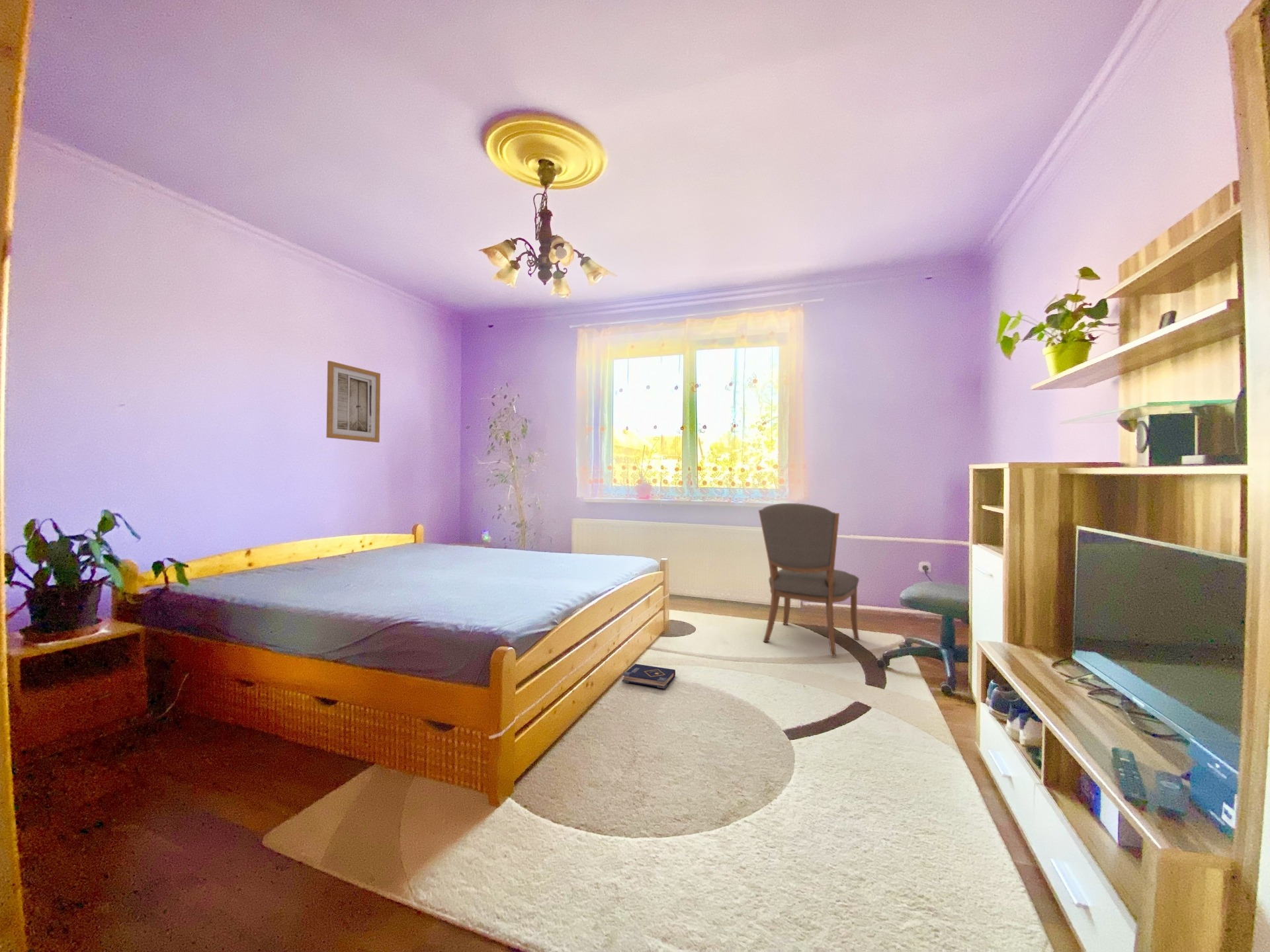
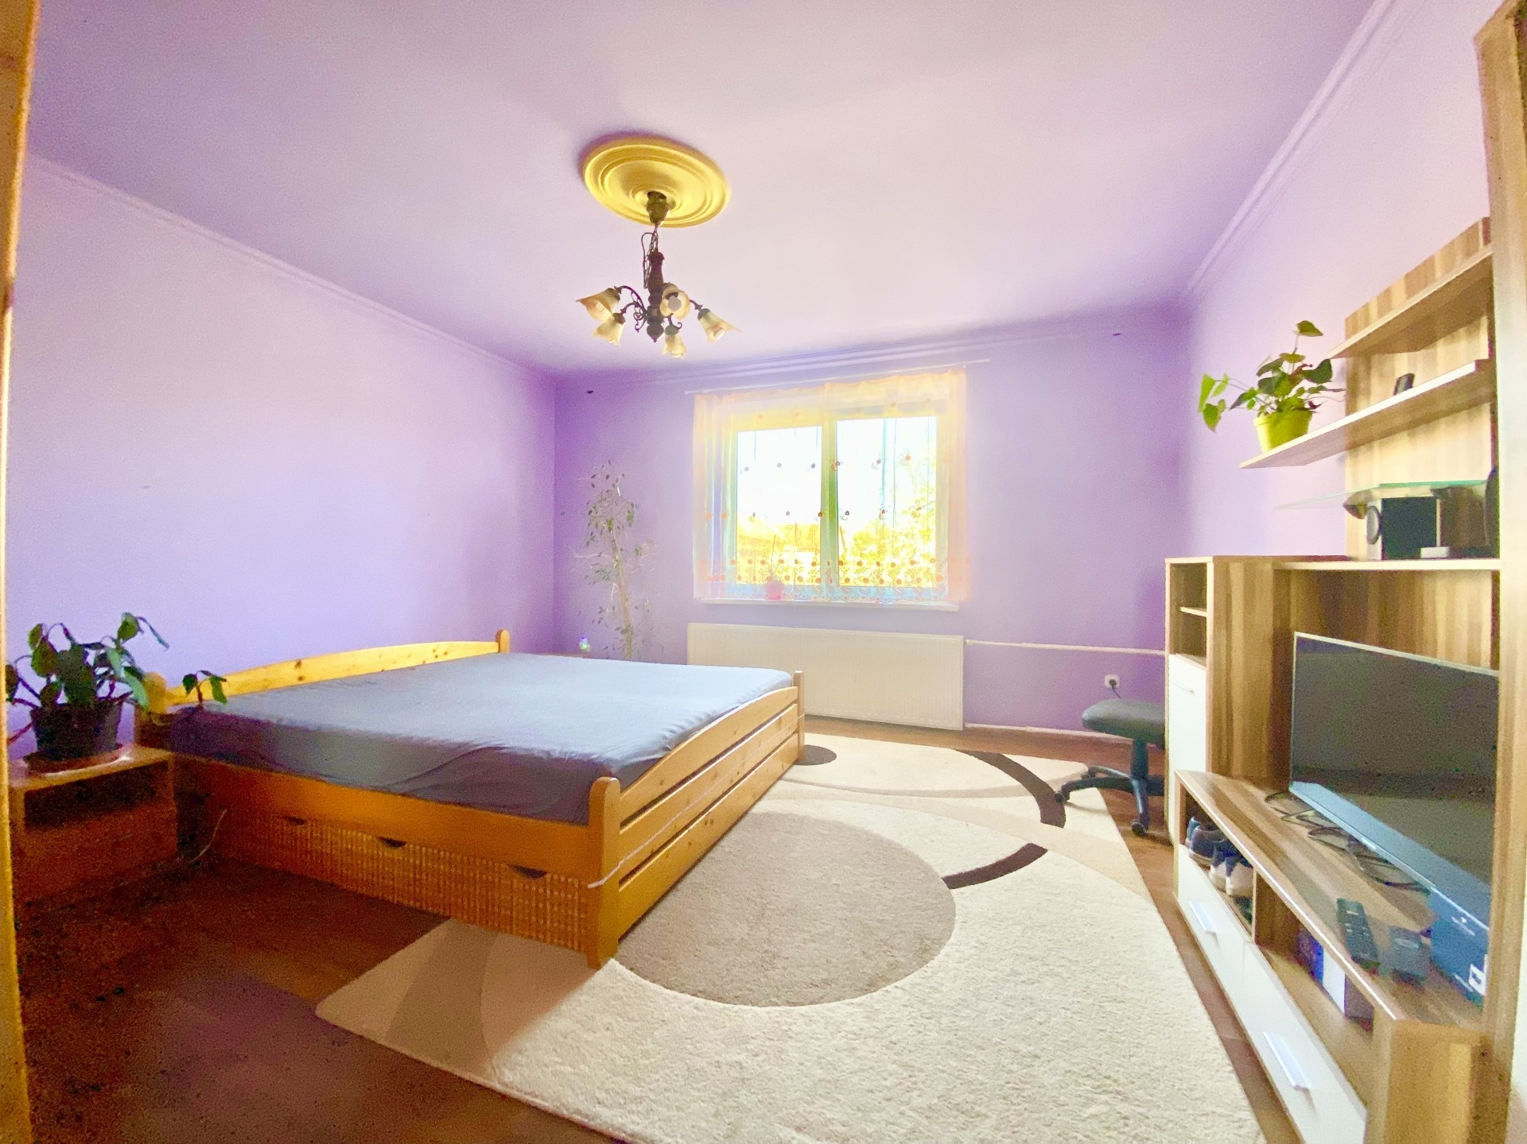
- chair (806, 572)
- wall art (355, 403)
- book (649, 675)
